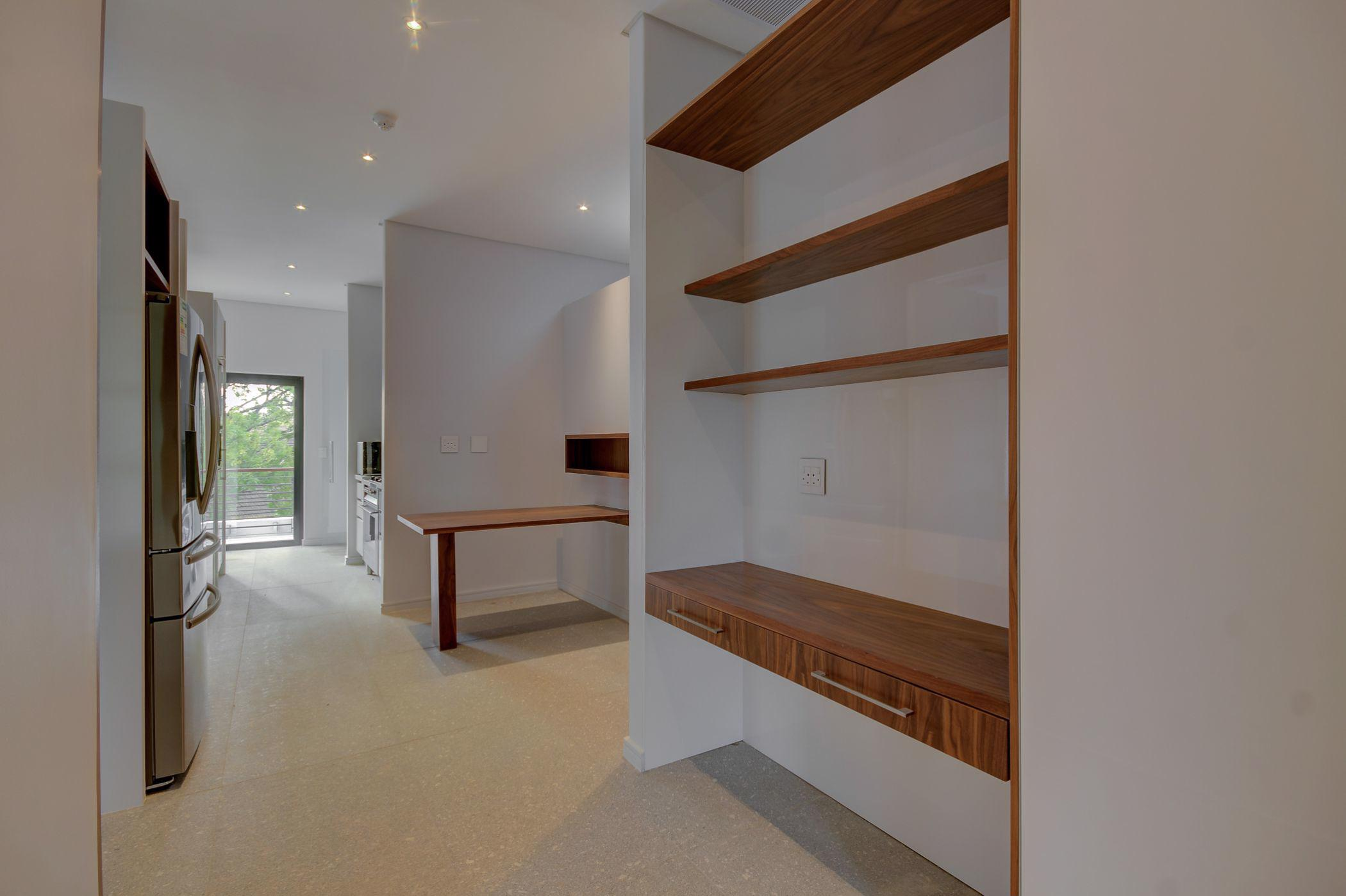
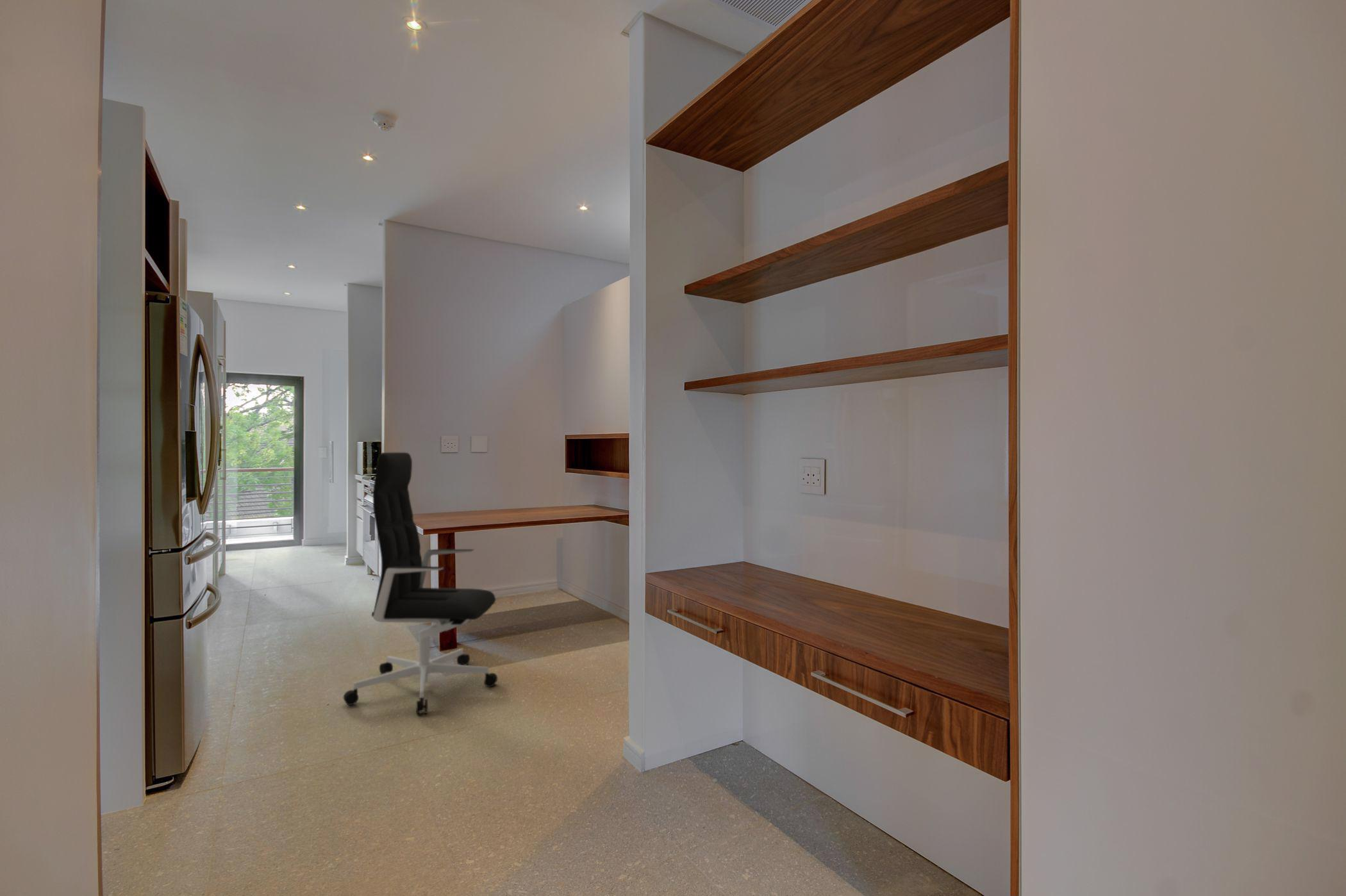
+ office chair (429, 569)
